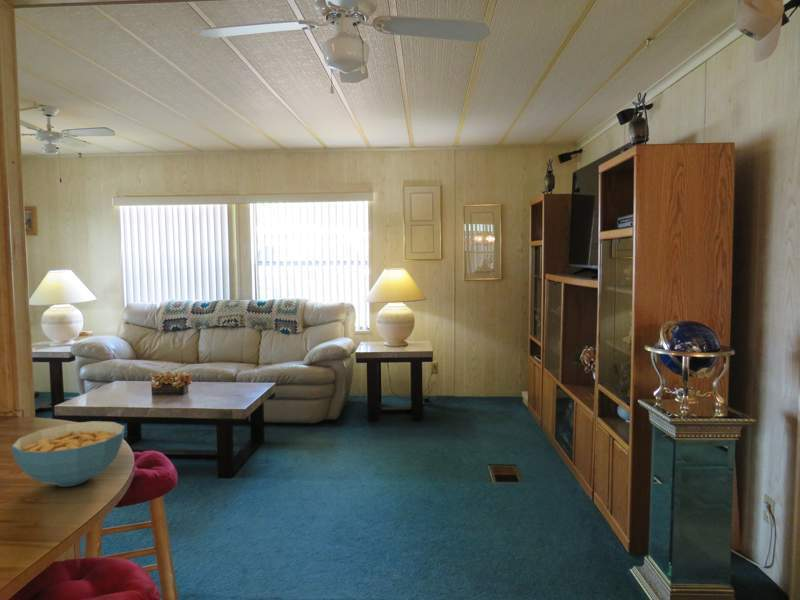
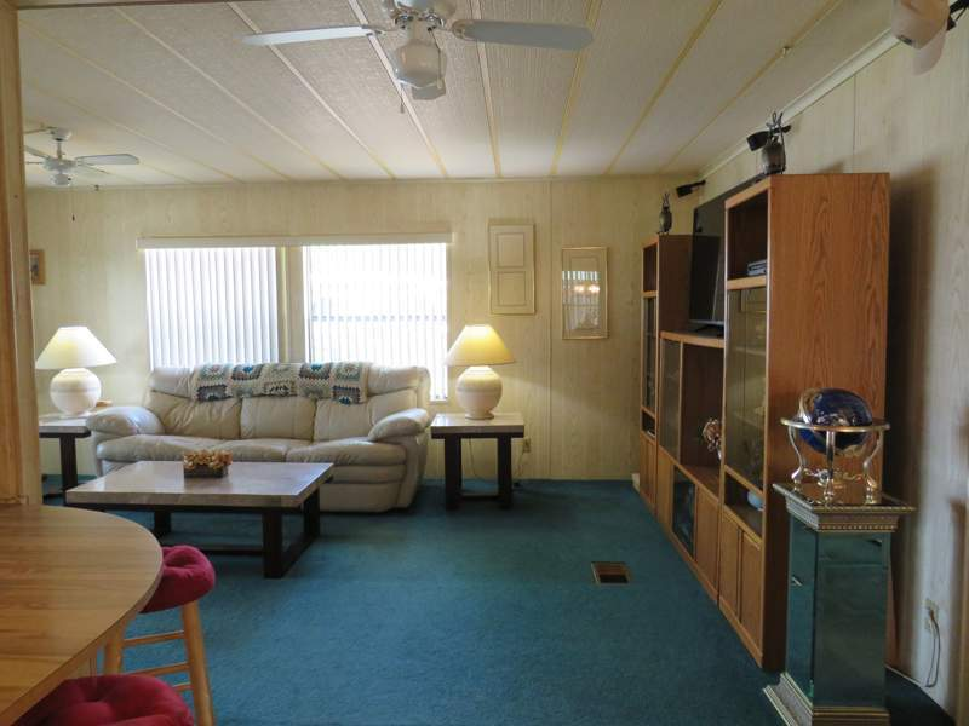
- cereal bowl (72, 458)
